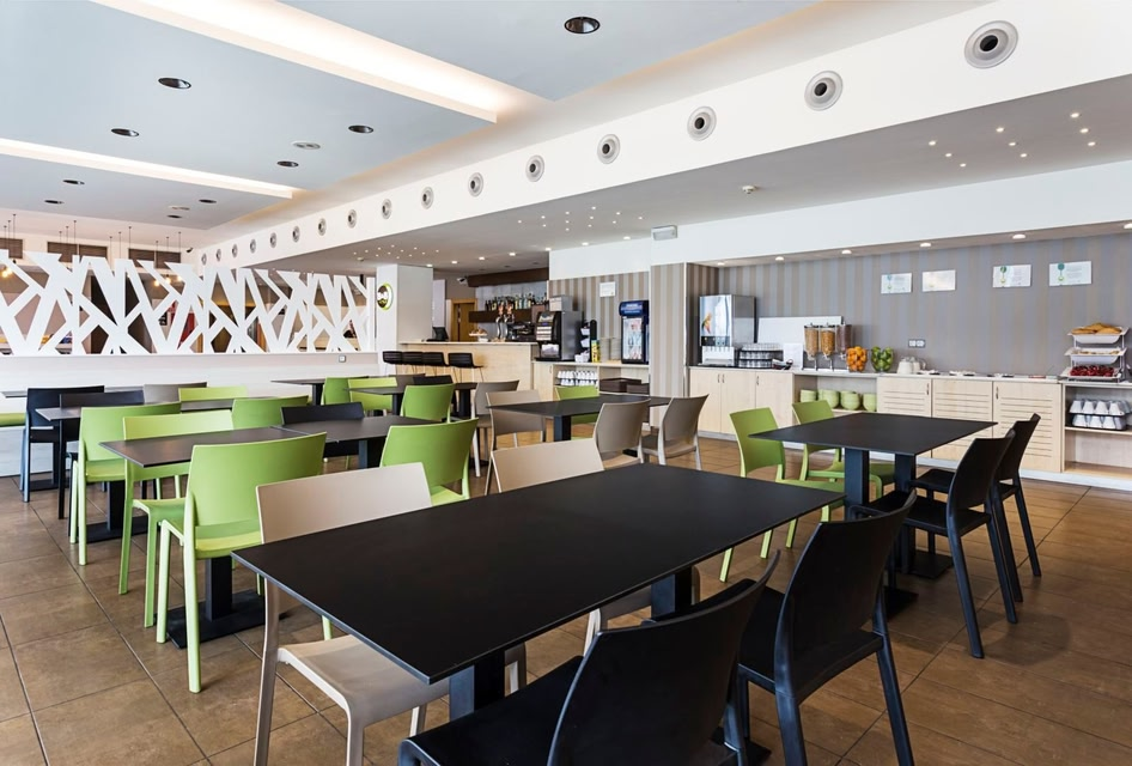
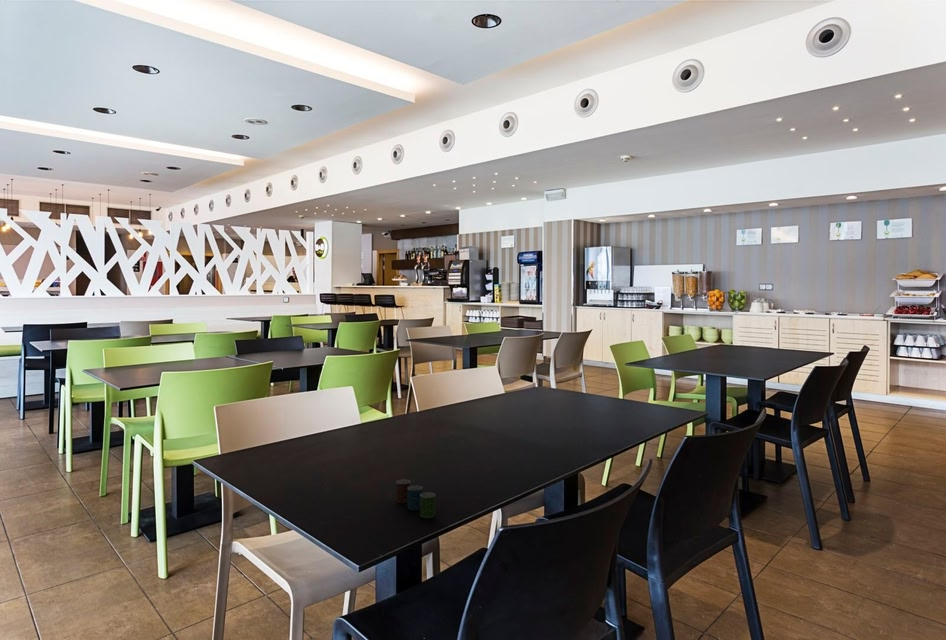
+ cup (416, 492)
